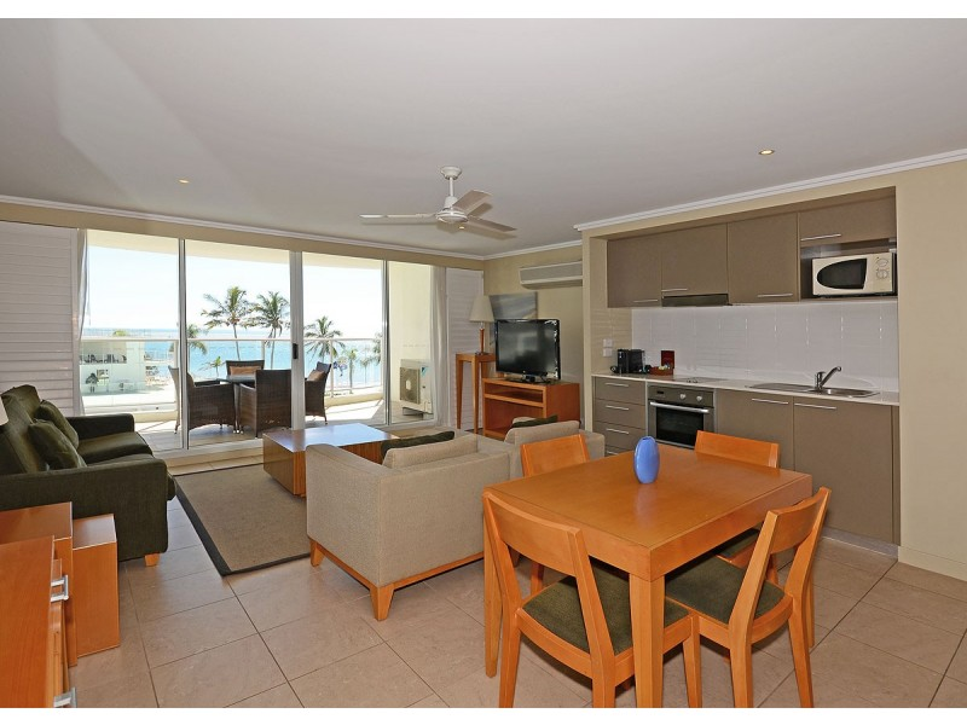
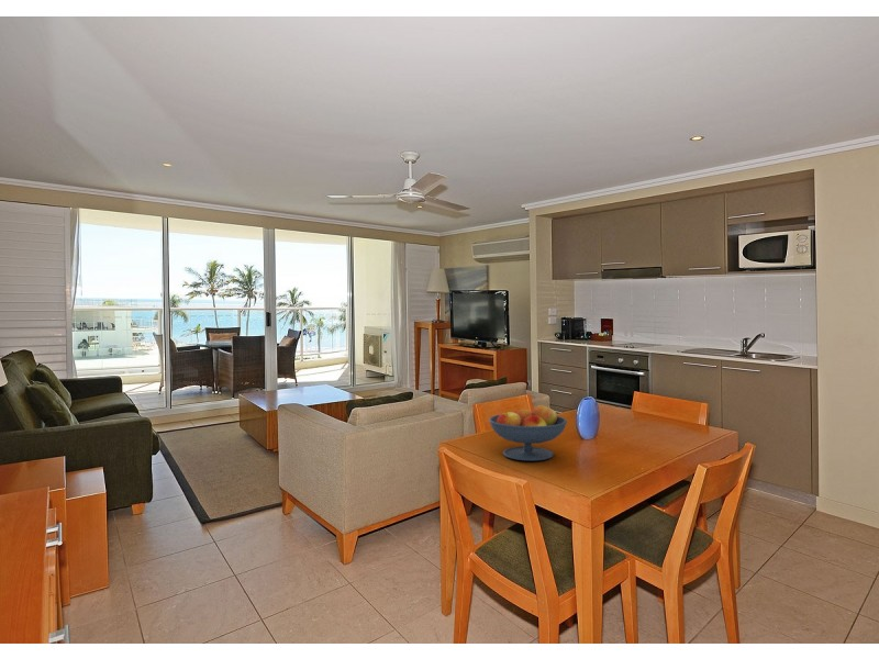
+ fruit bowl (527, 431)
